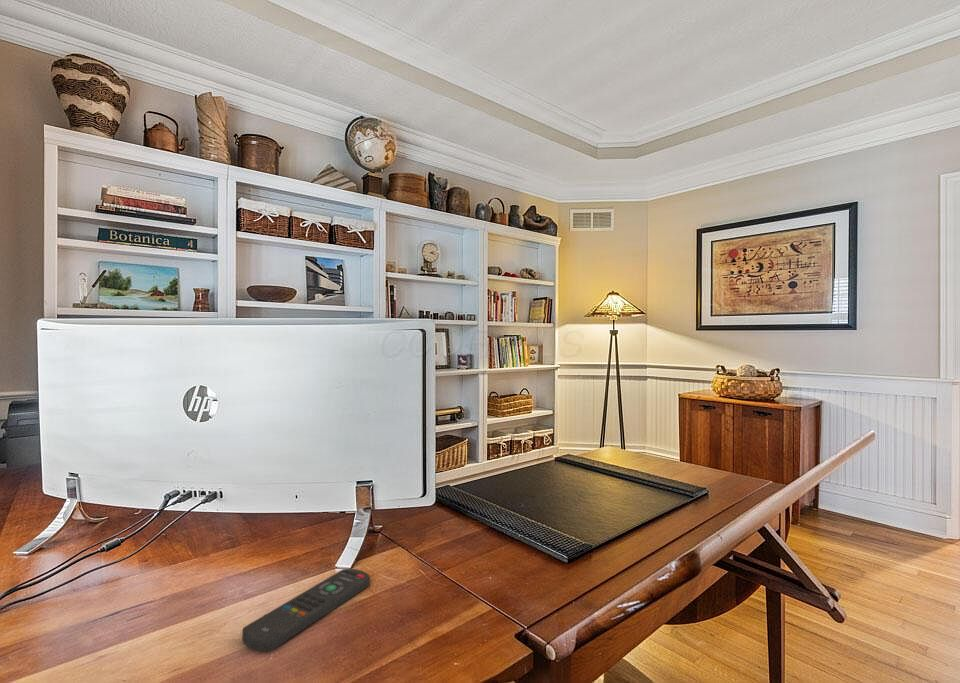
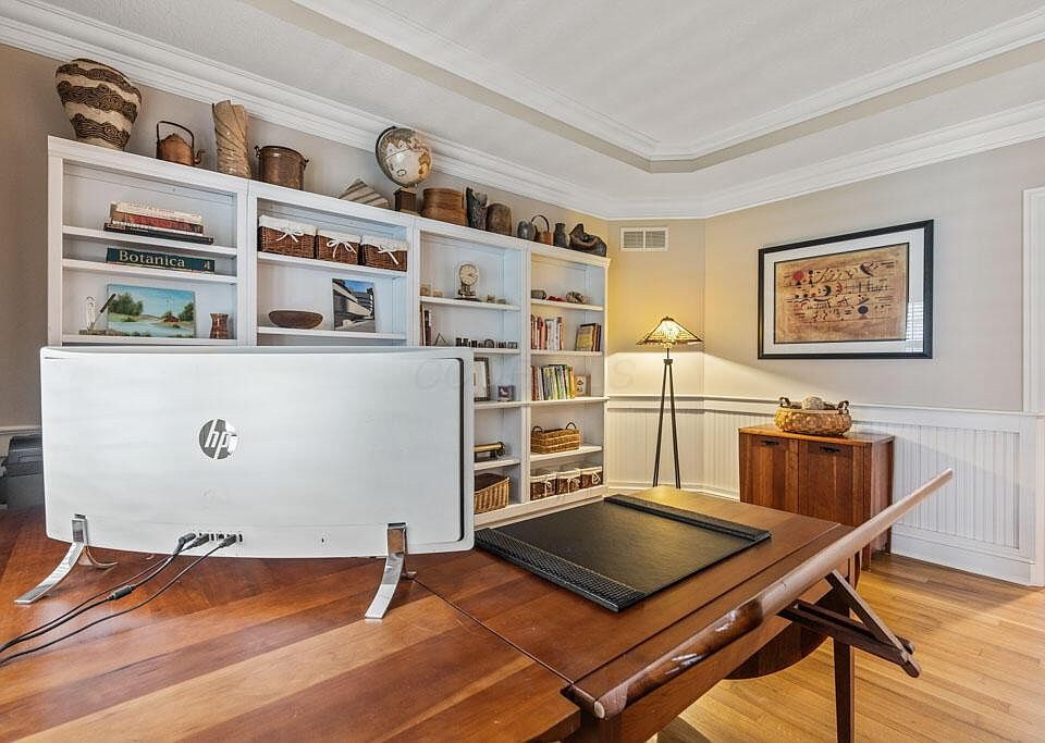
- remote control (312, 603)
